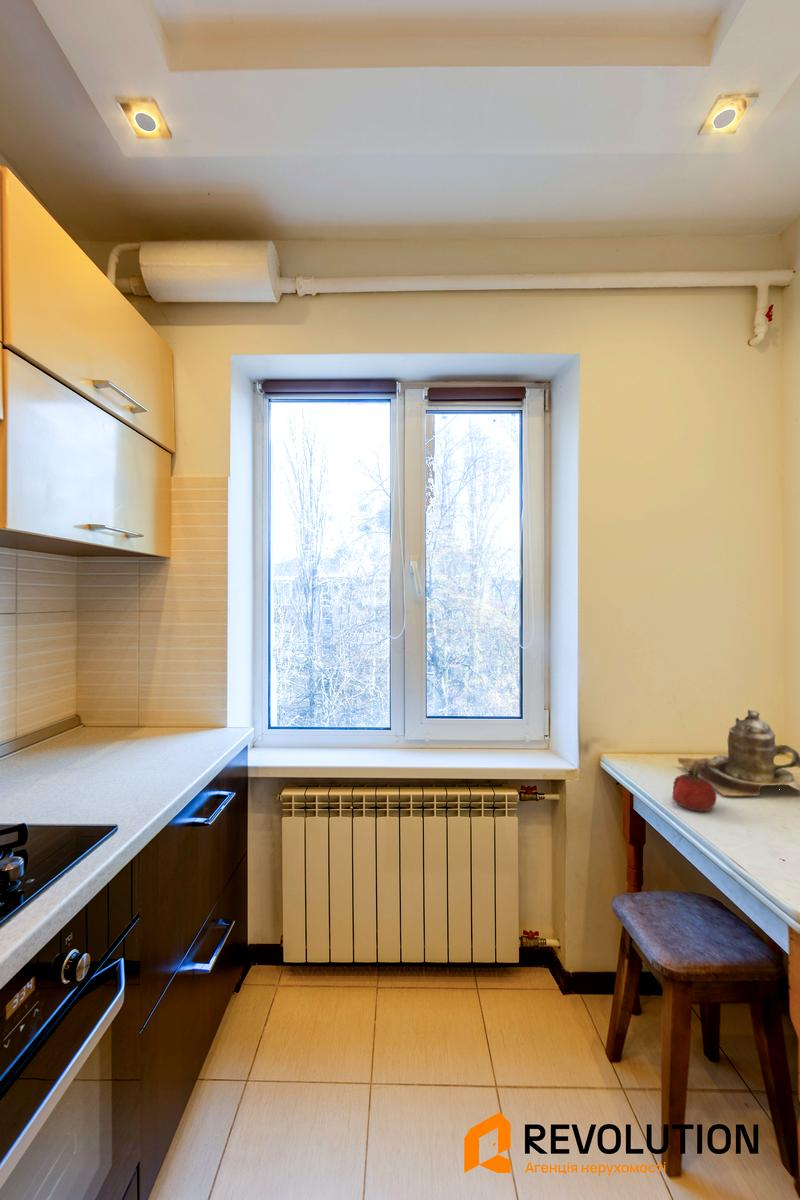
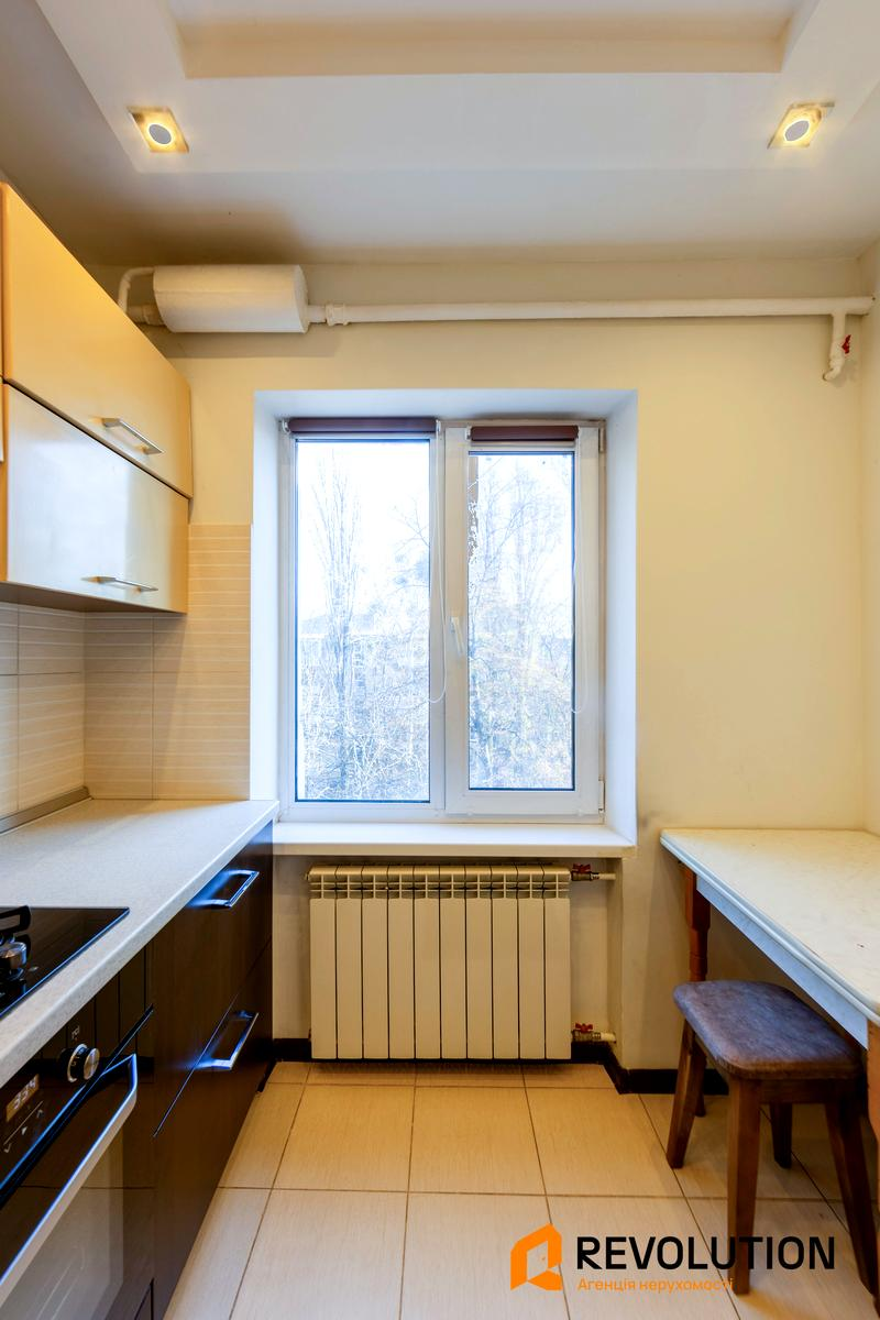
- teapot (740, 744)
- fruit (692, 786)
